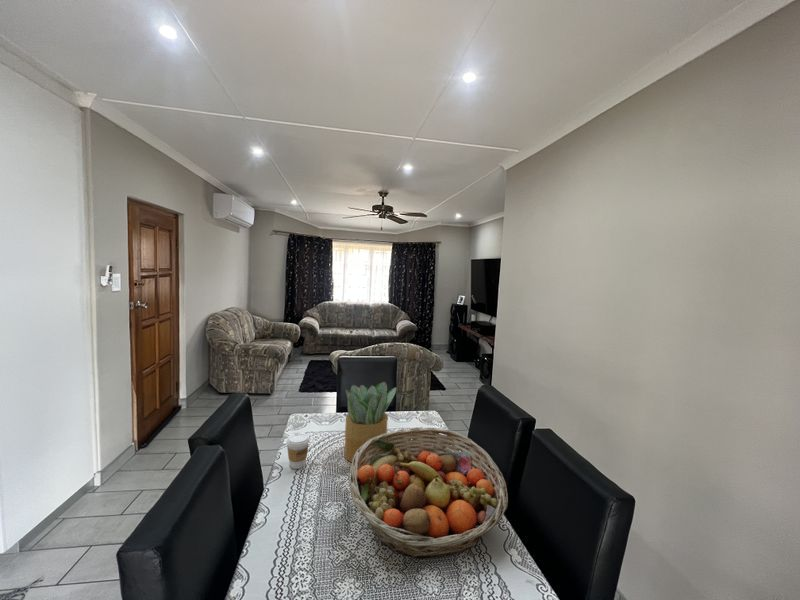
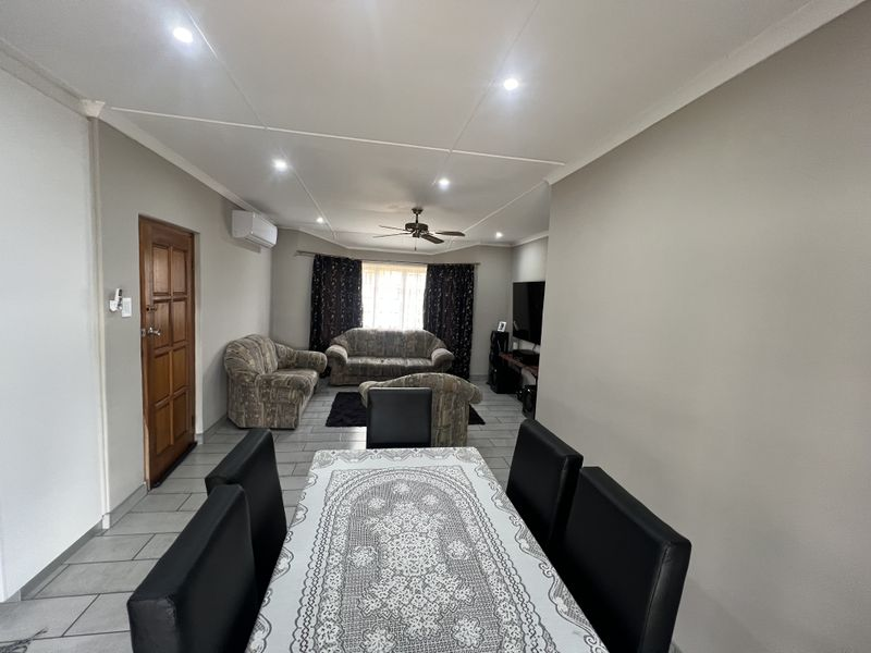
- fruit basket (427, 486)
- potted plant (369, 420)
- coffee cup (297, 450)
